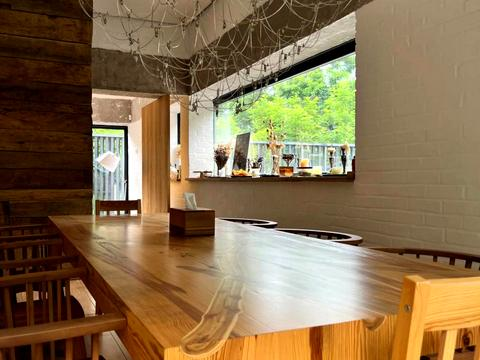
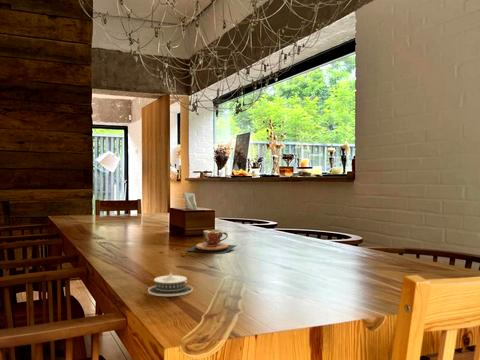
+ architectural model (170, 280)
+ teacup (212, 239)
